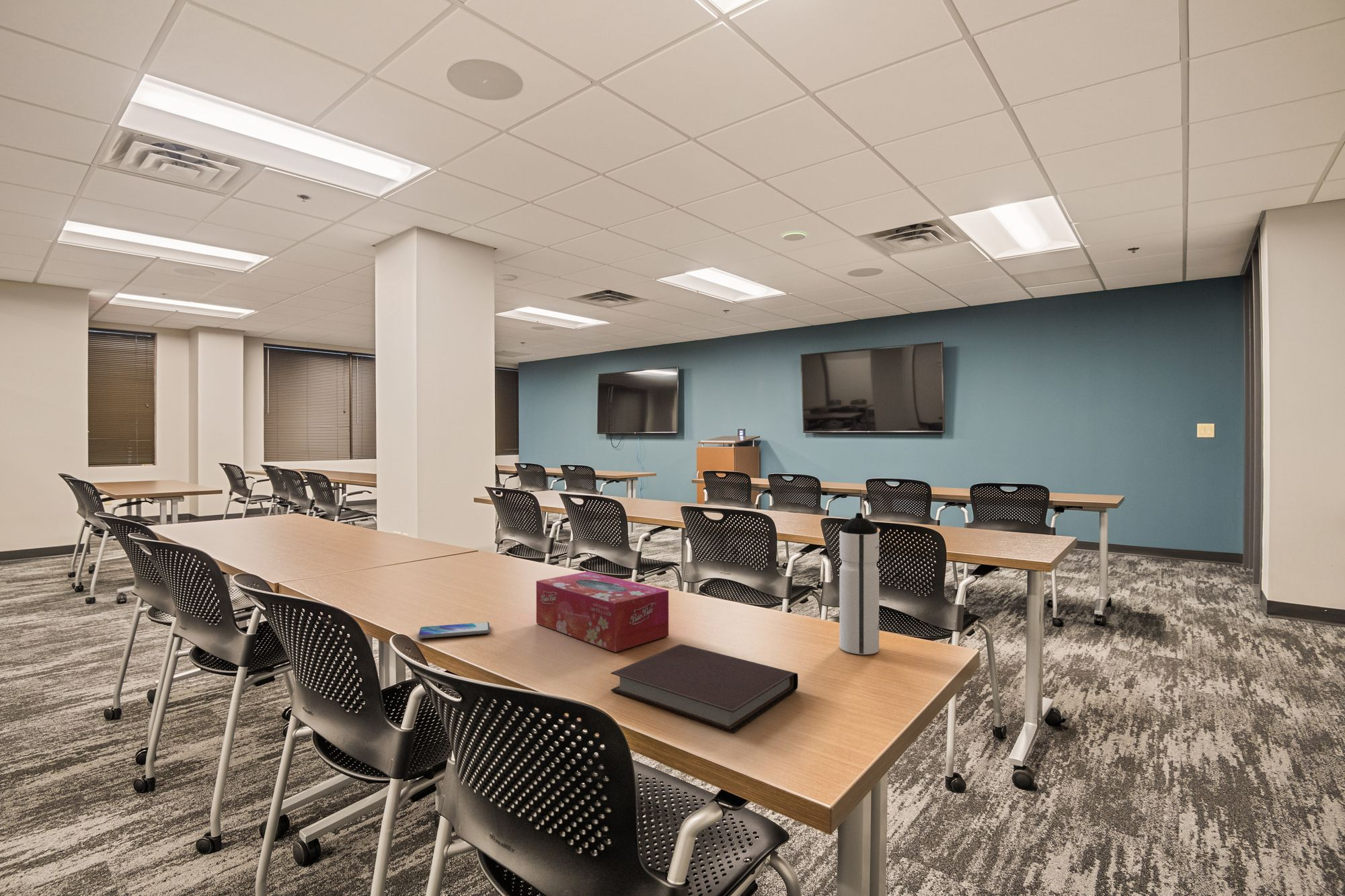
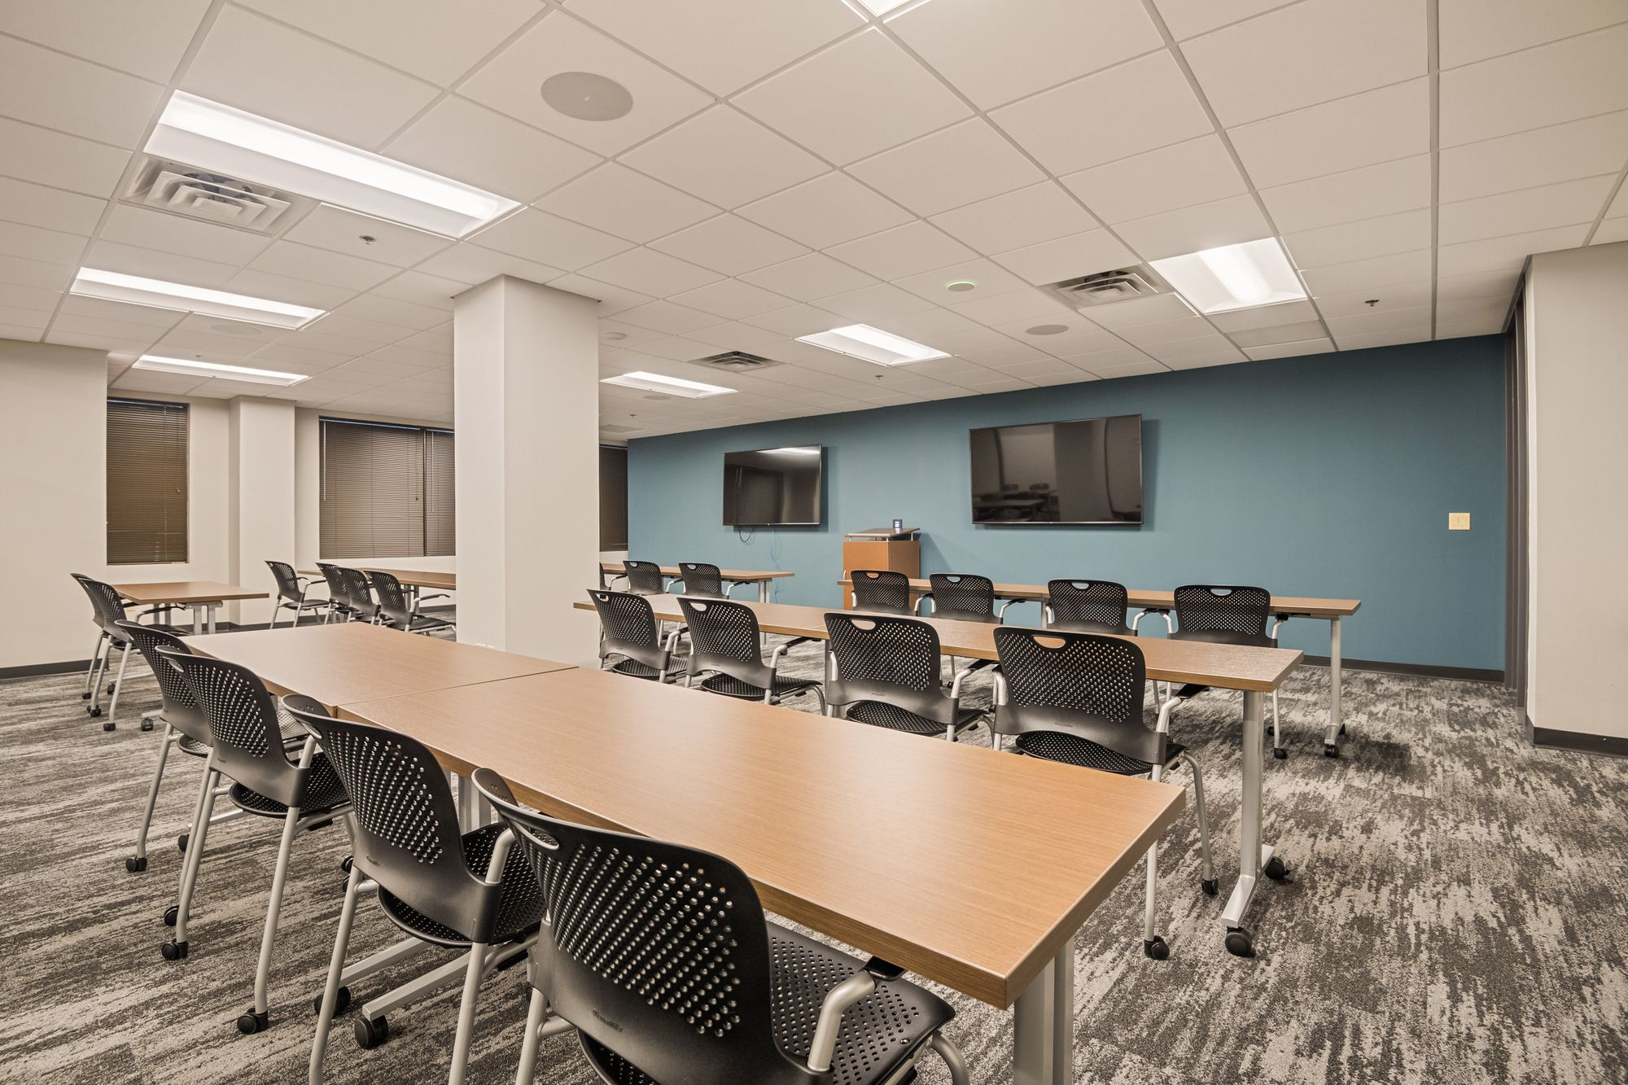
- notebook (704, 681)
- water bottle (859, 581)
- smartphone (455, 630)
- tissue box (600, 607)
